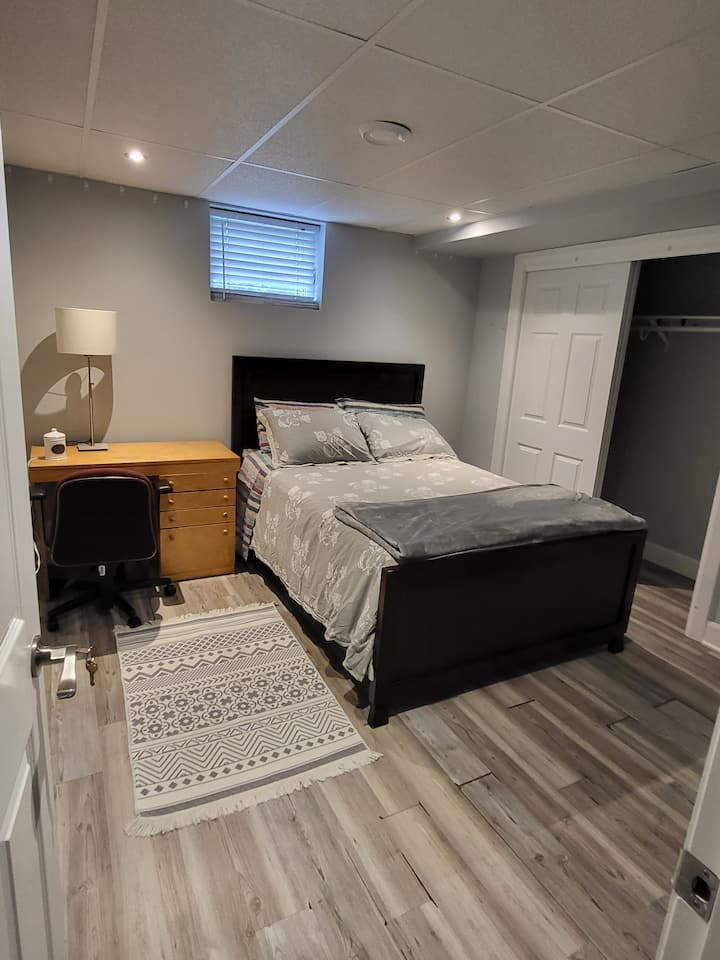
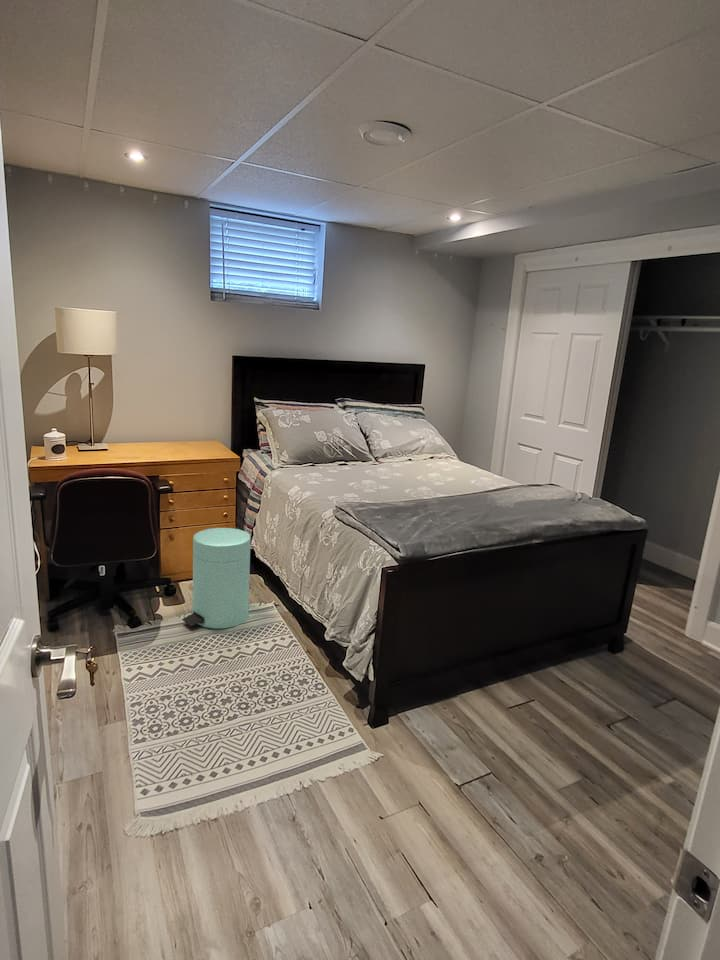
+ trash can (217, 577)
